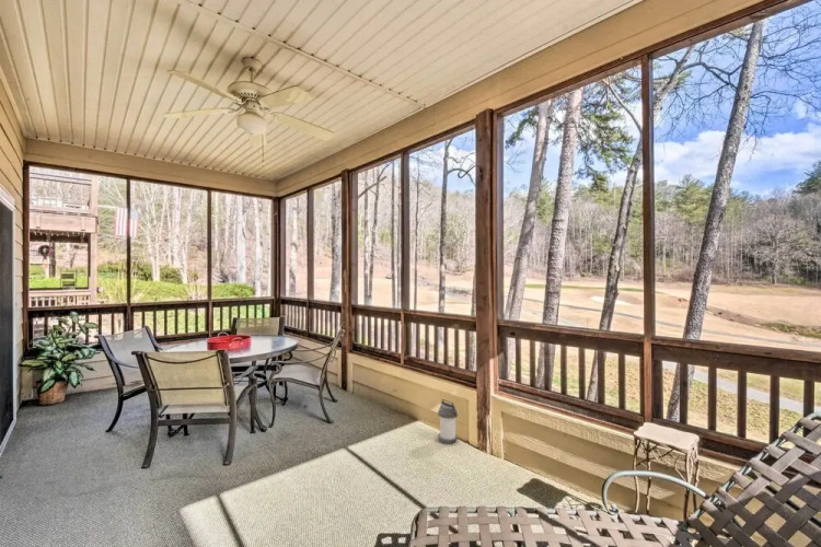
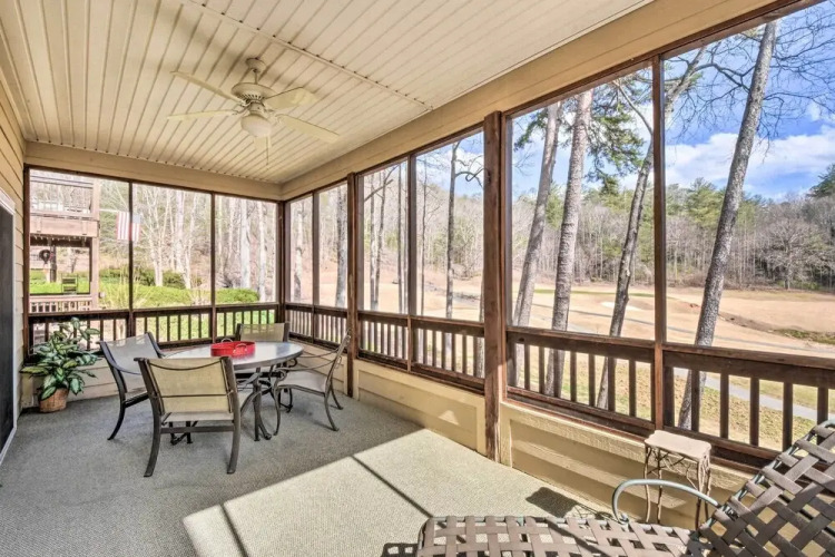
- lantern (448, 420)
